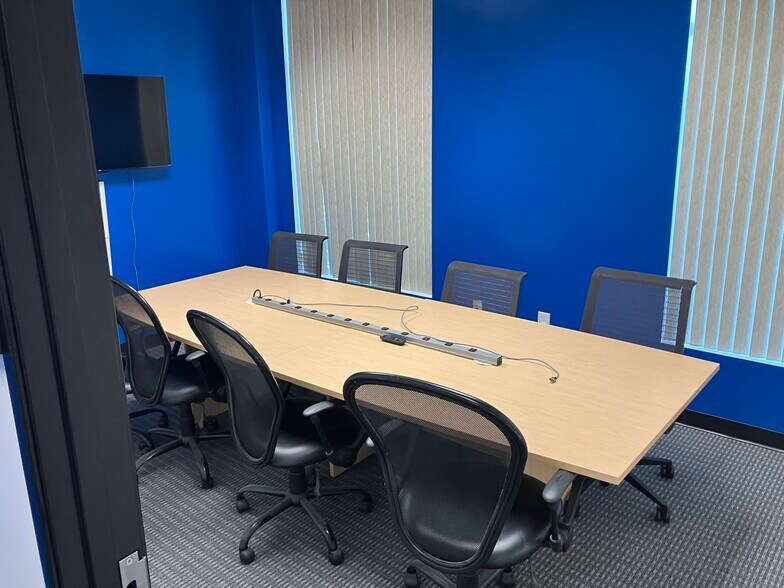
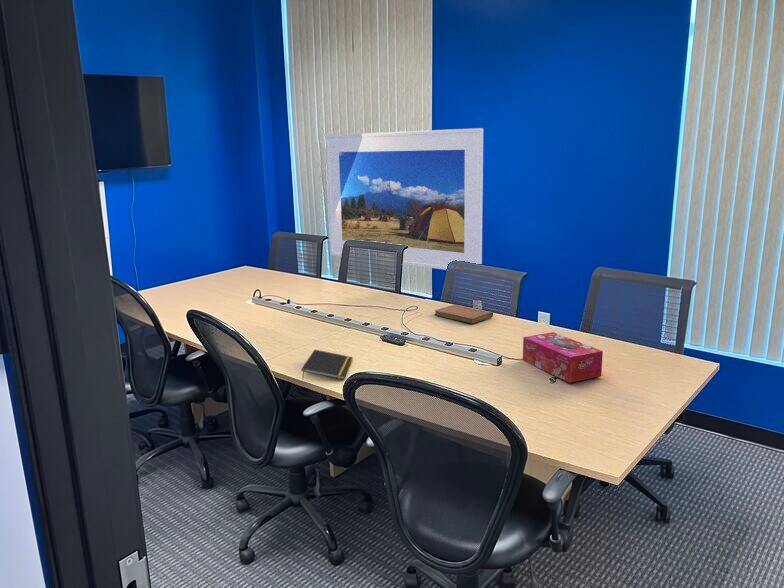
+ notepad (328, 363)
+ tissue box (561, 355)
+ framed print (398, 199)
+ notebook (463, 313)
